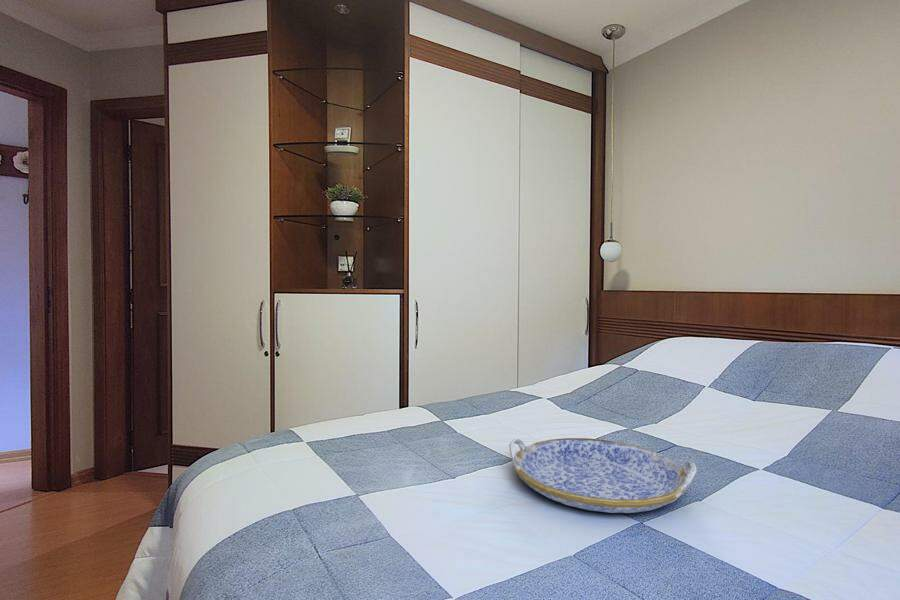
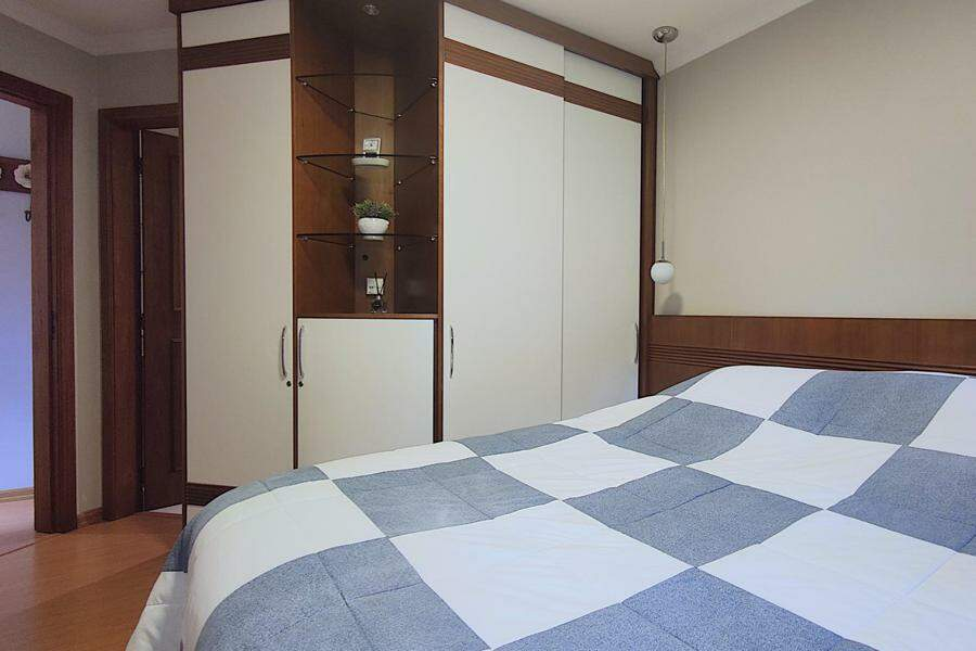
- serving tray (596, 468)
